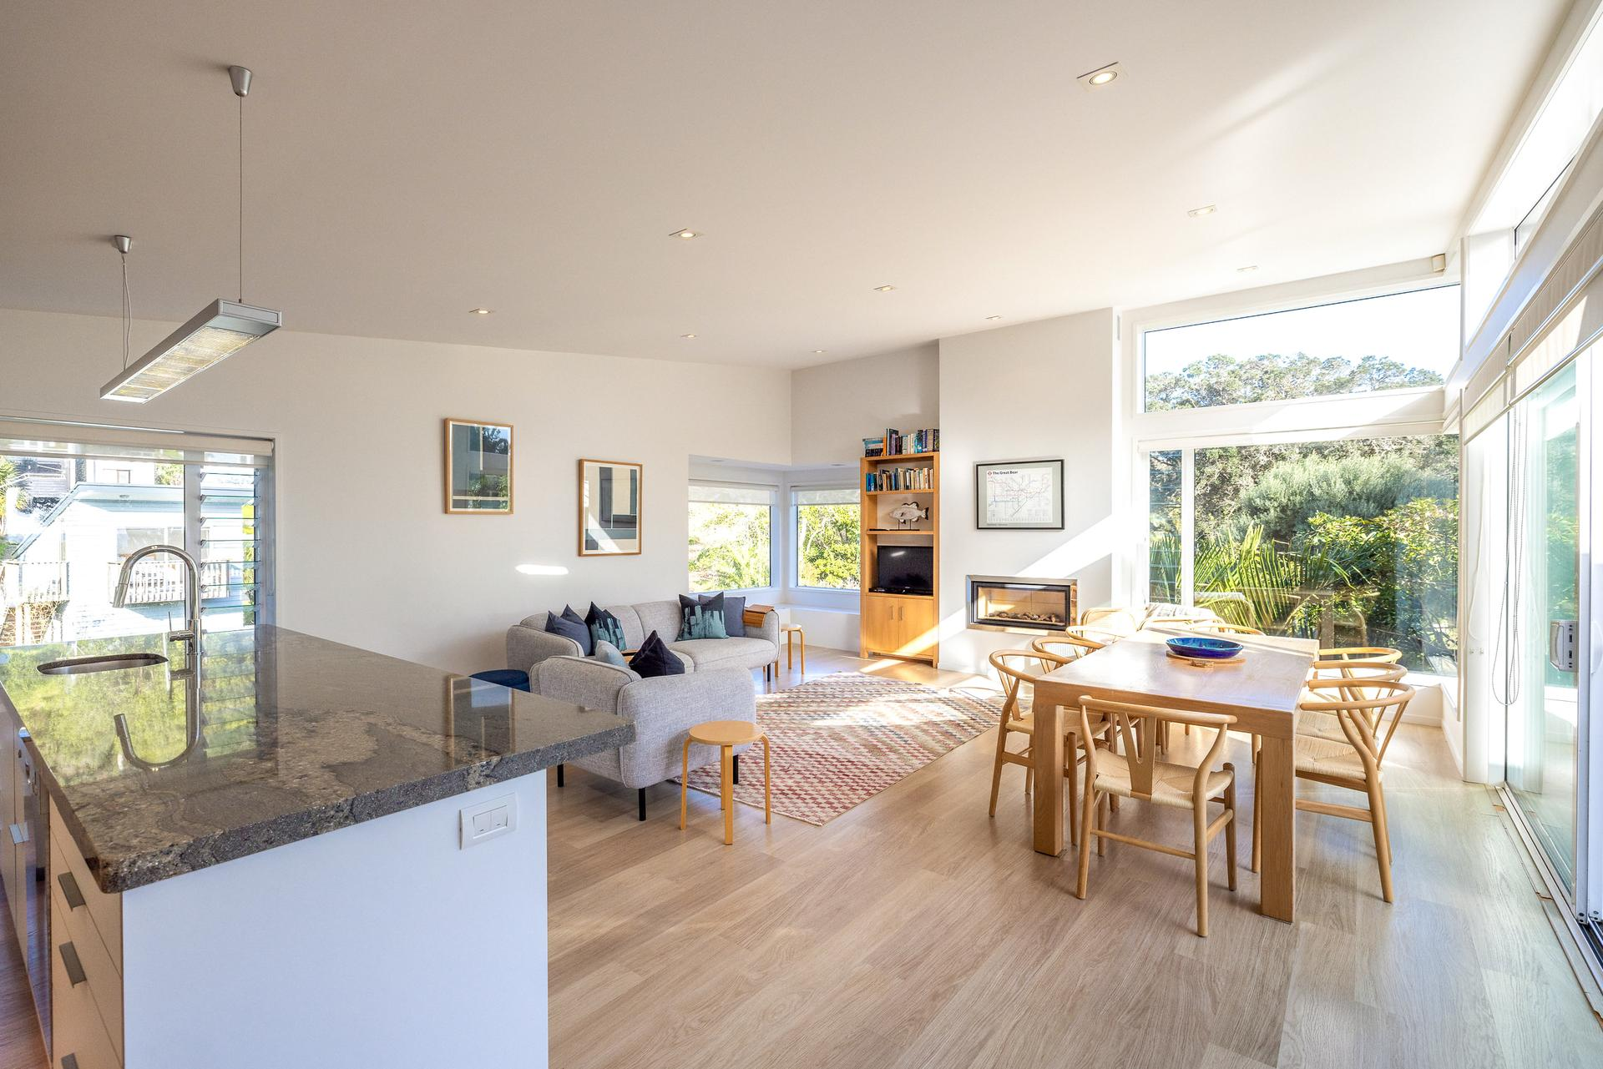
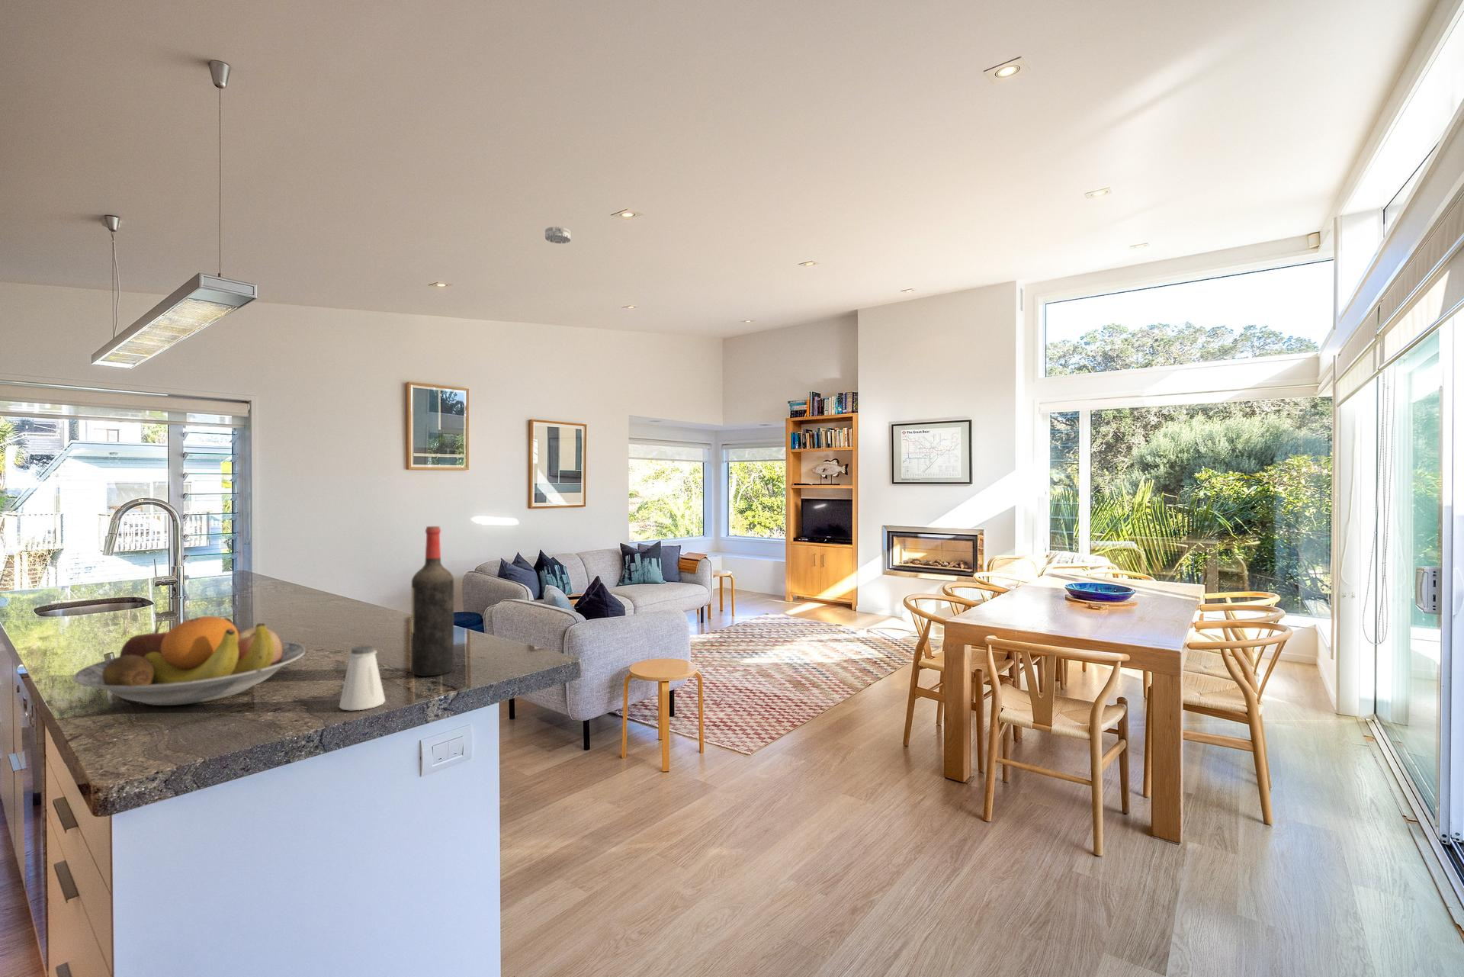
+ fruit bowl (198, 653)
+ wine bottle (433, 599)
+ saltshaker (362, 676)
+ smoke detector (557, 234)
